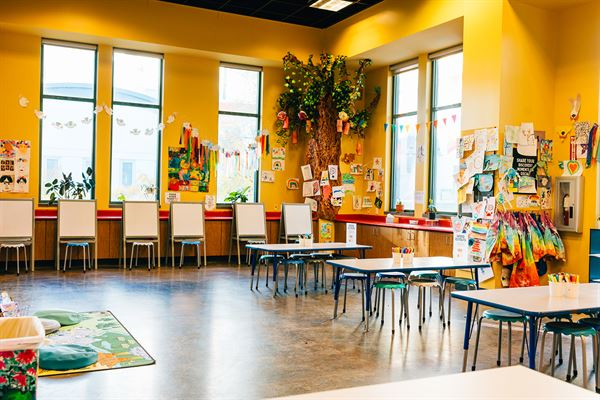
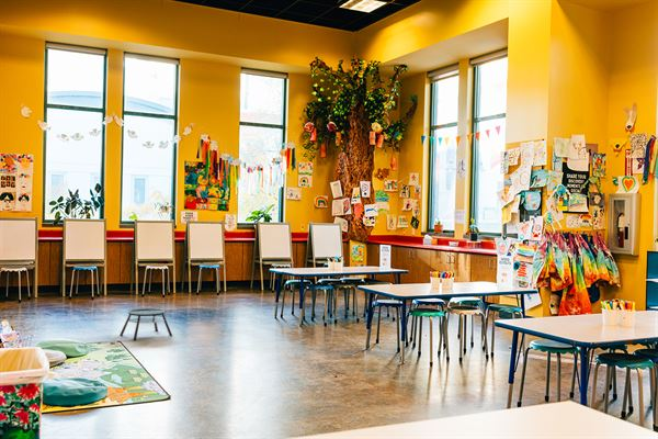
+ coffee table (146, 322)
